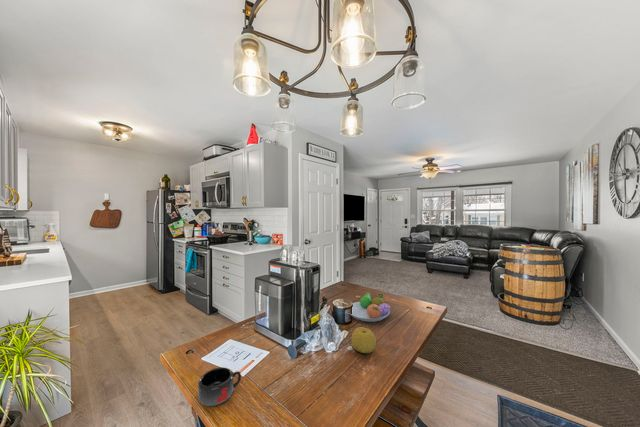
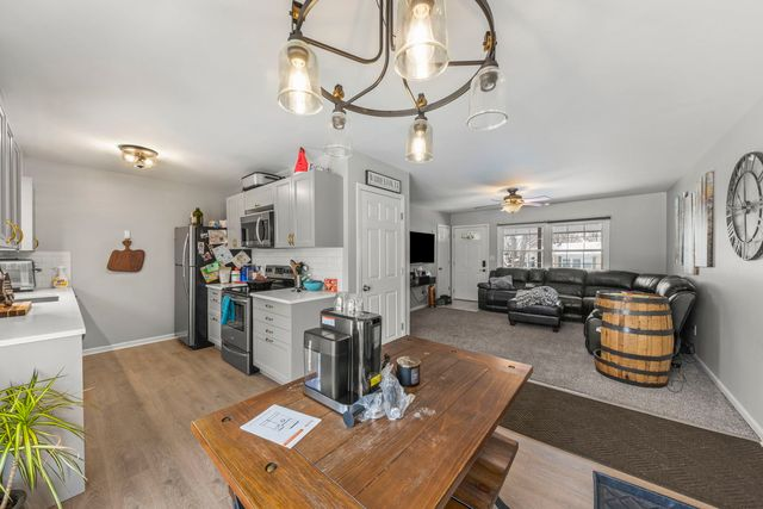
- fruit bowl (368, 304)
- fruit (363, 339)
- mug (220, 384)
